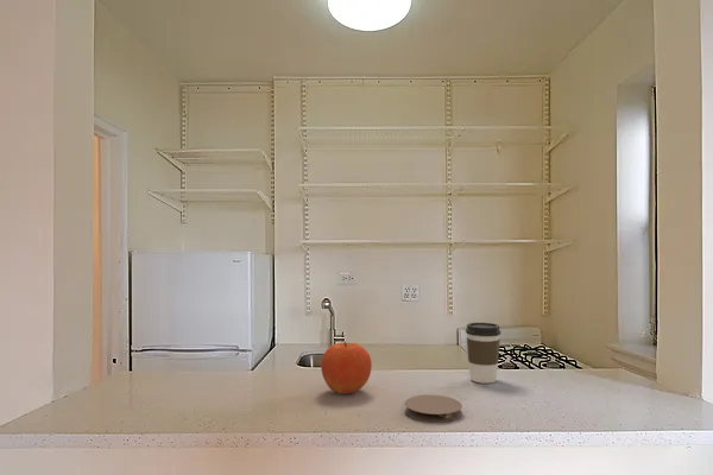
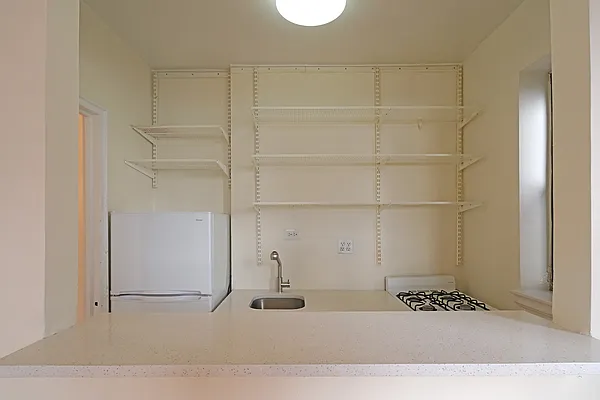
- coaster (433, 407)
- coffee cup (482, 352)
- fruit (346, 366)
